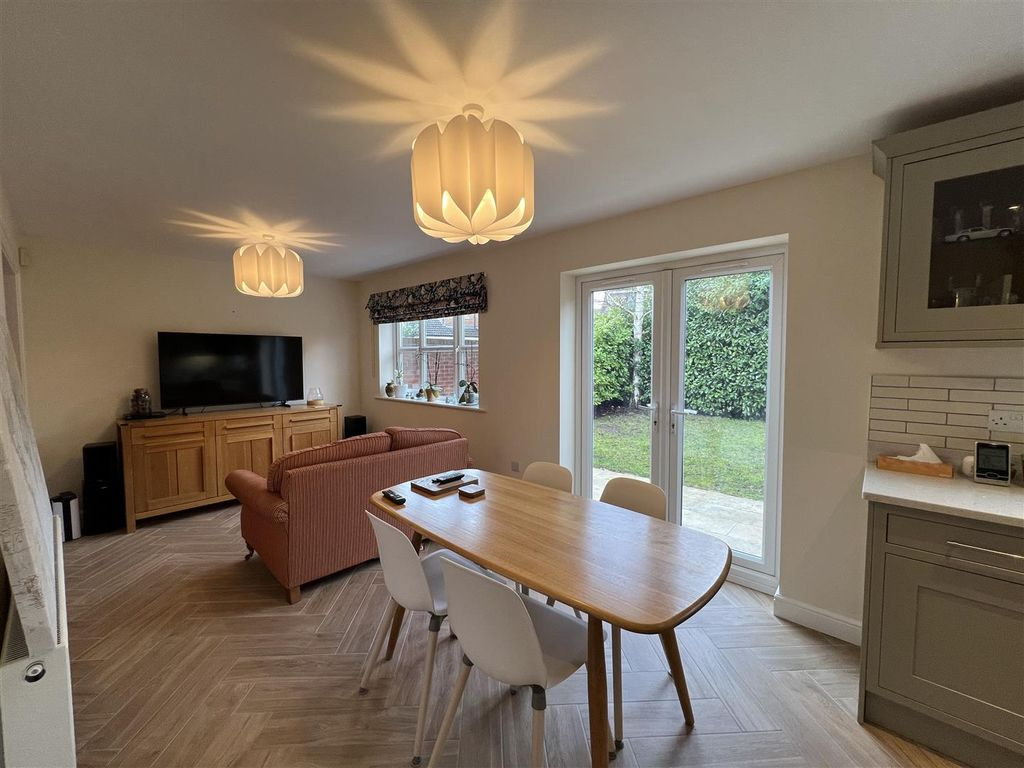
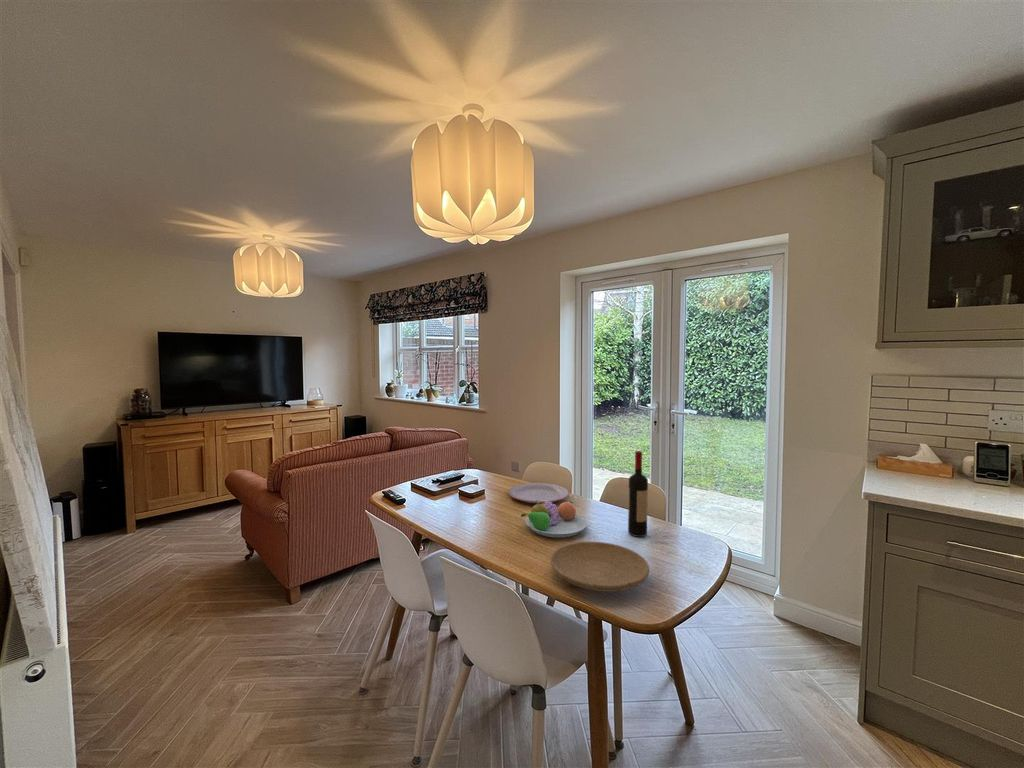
+ fruit bowl (553, 515)
+ wine bottle (638, 492)
+ plate (538, 494)
+ plate (598, 568)
